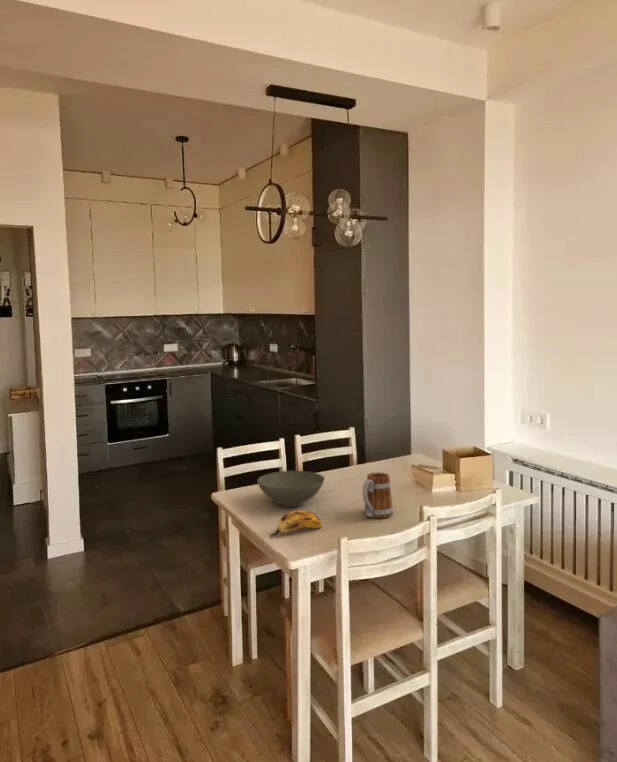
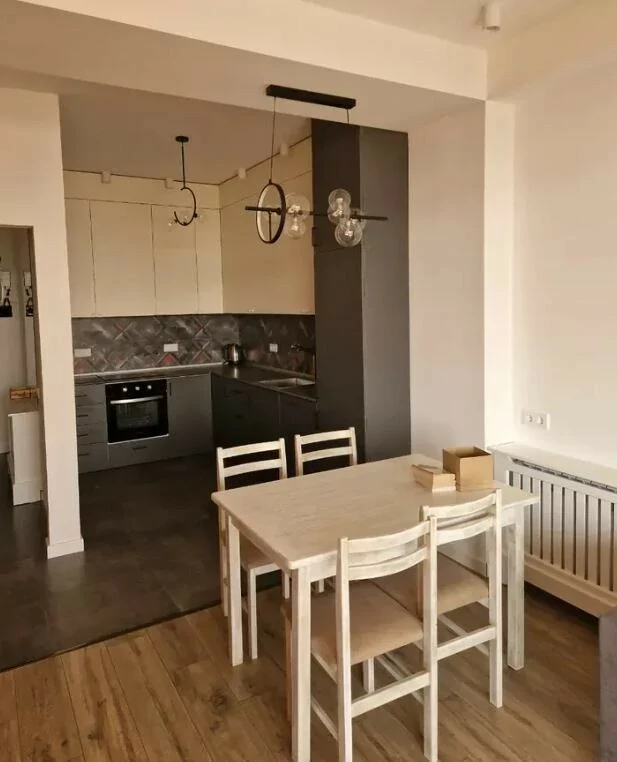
- bowl (291, 491)
- mug (375, 496)
- banana (297, 522)
